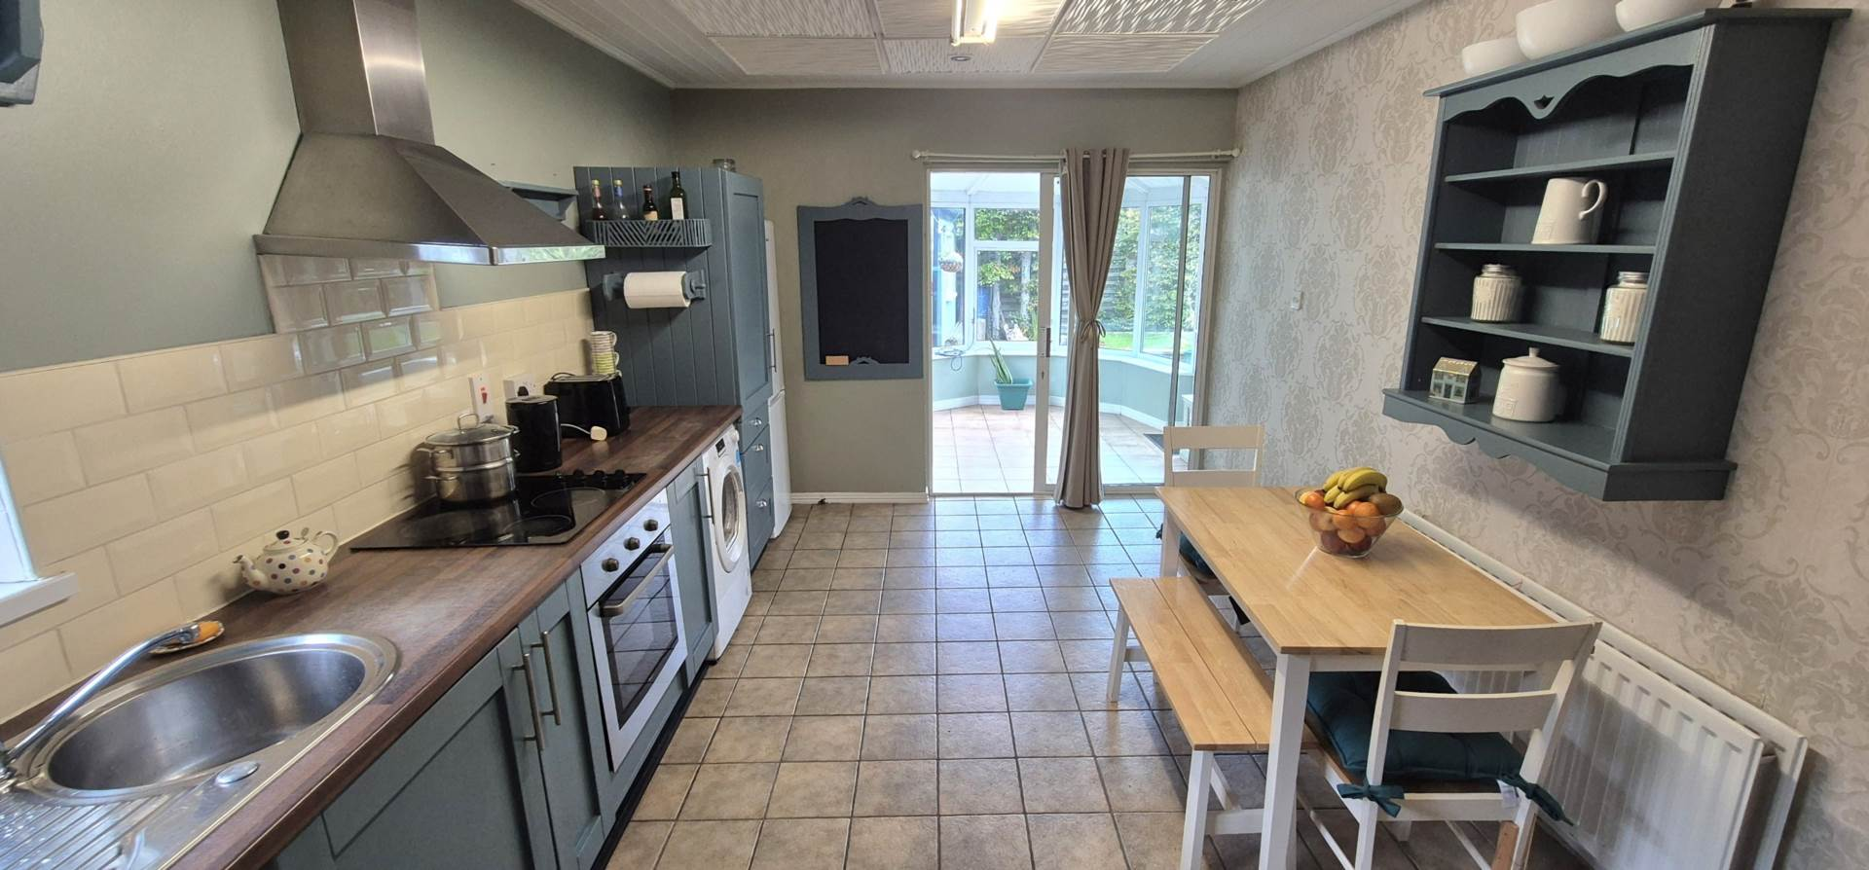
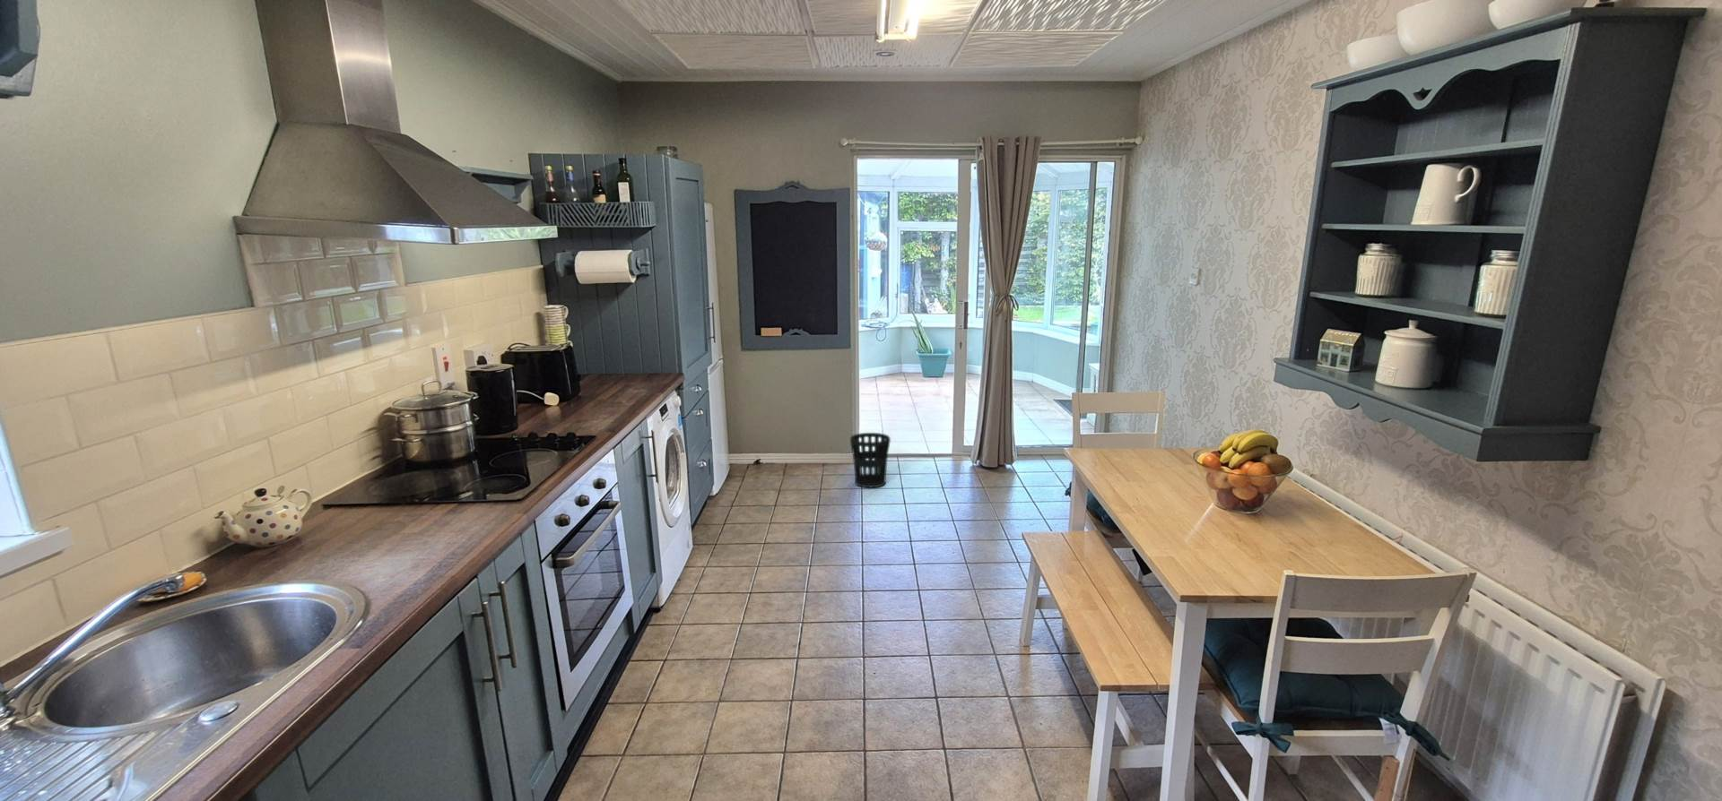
+ wastebasket (870, 460)
